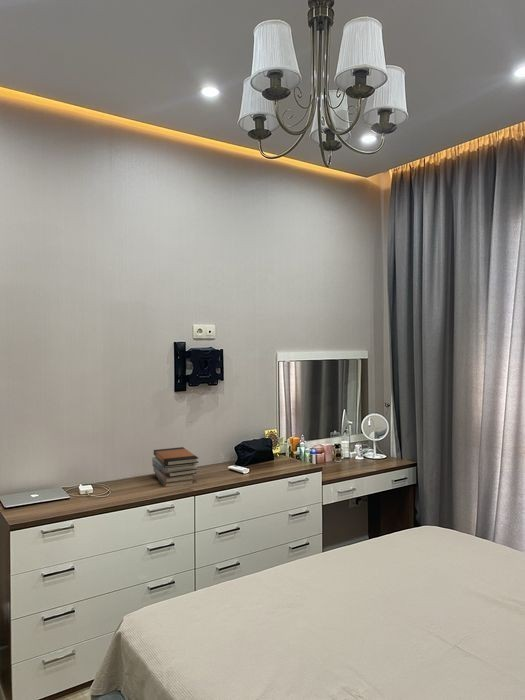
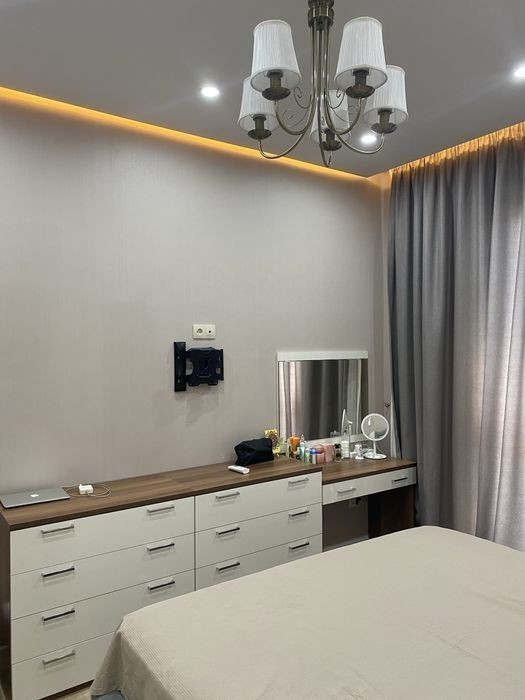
- book stack (174, 466)
